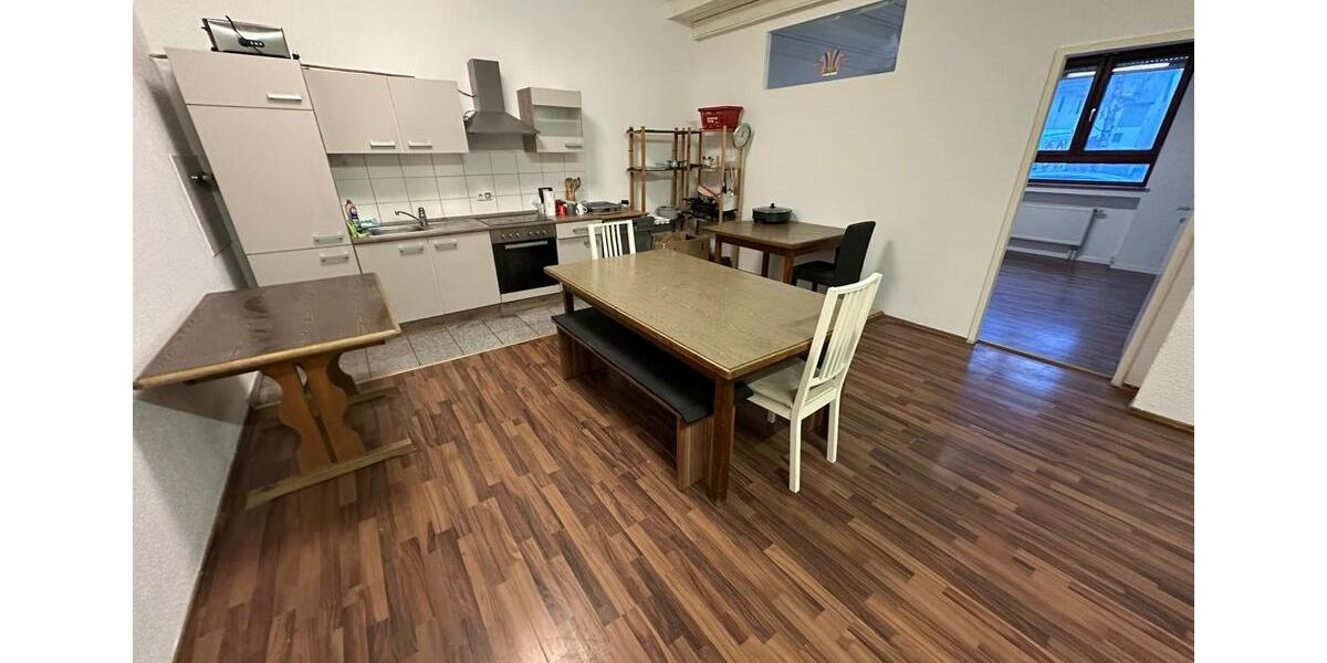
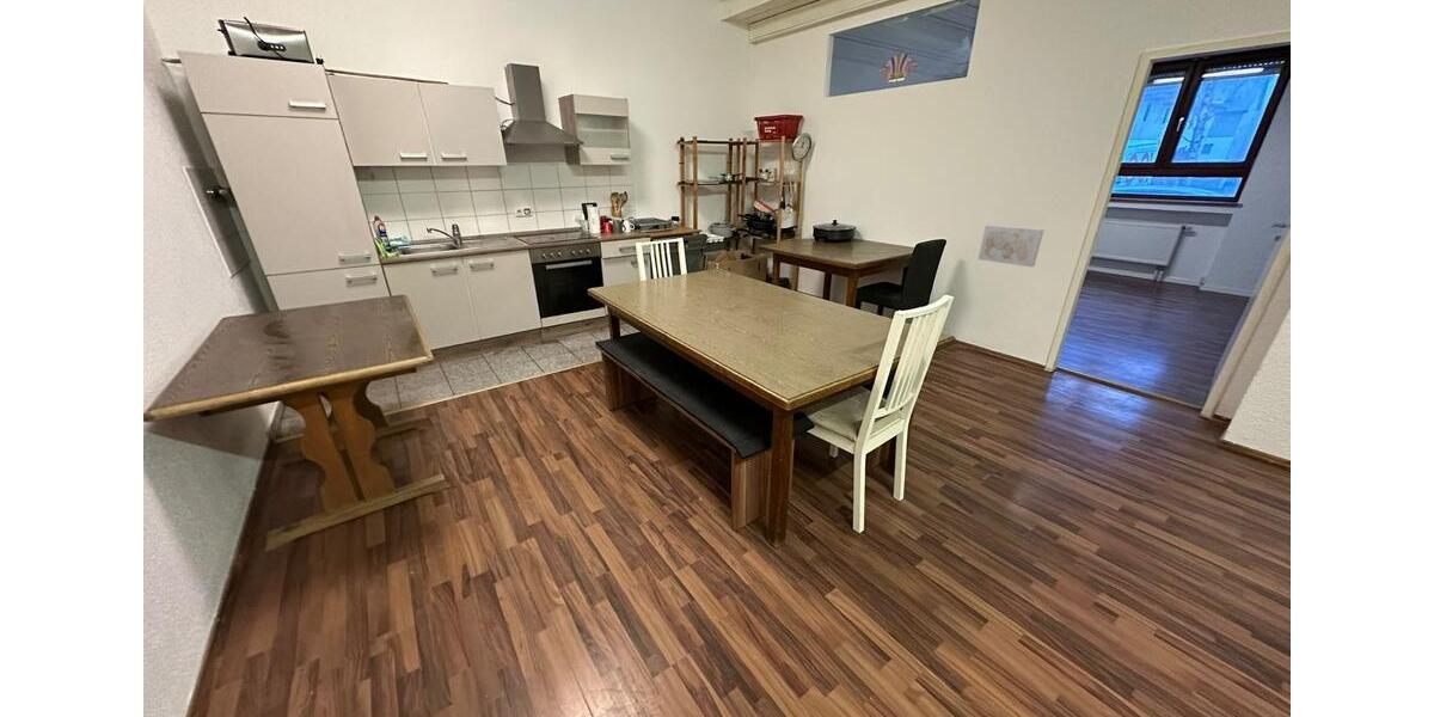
+ wall art (1009, 245)
